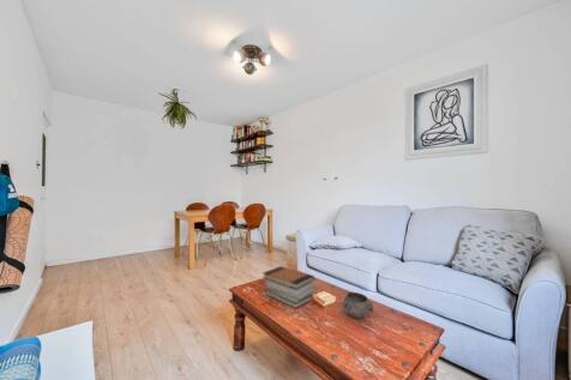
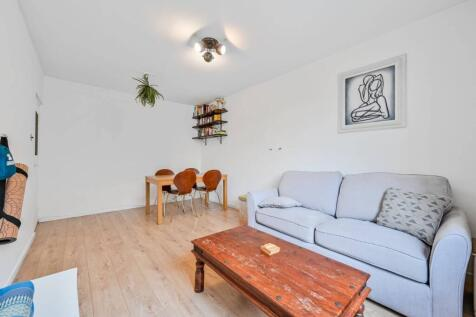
- book stack (288, 285)
- decorative bowl (354, 304)
